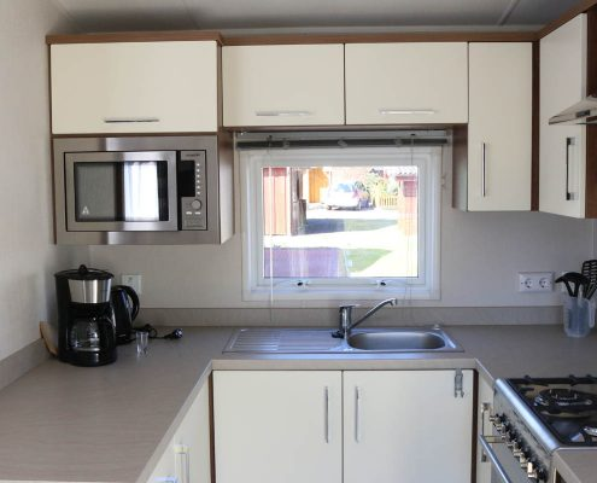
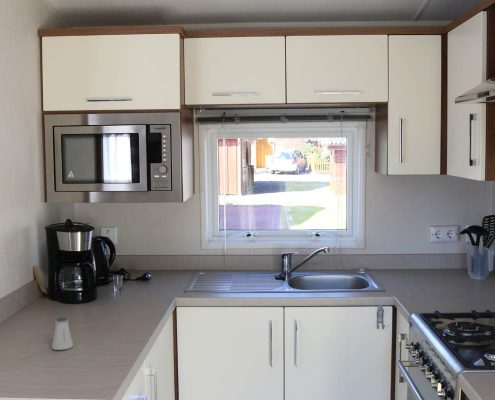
+ saltshaker (62, 332)
